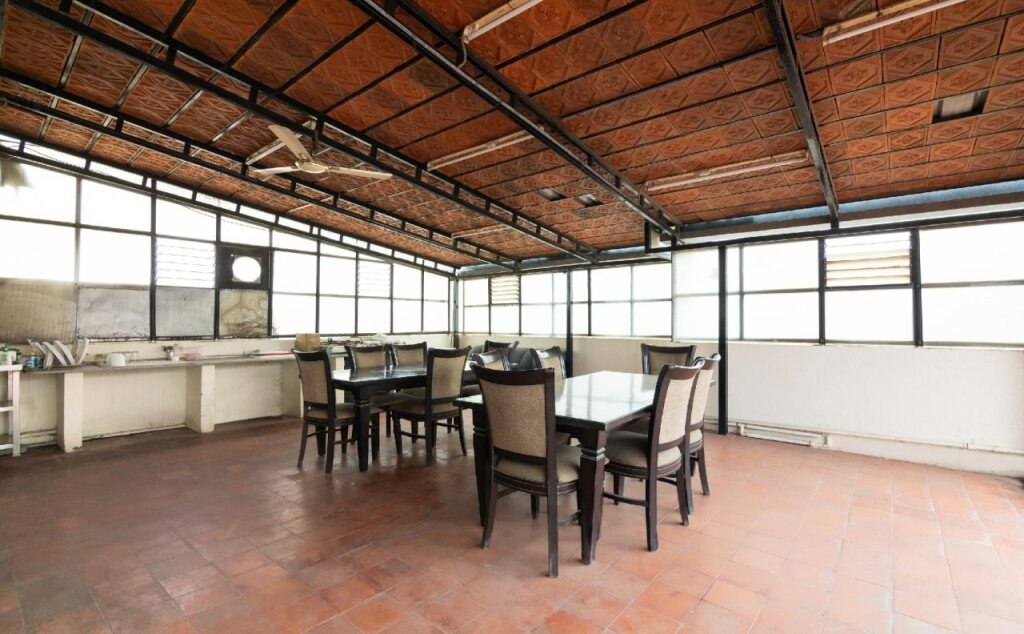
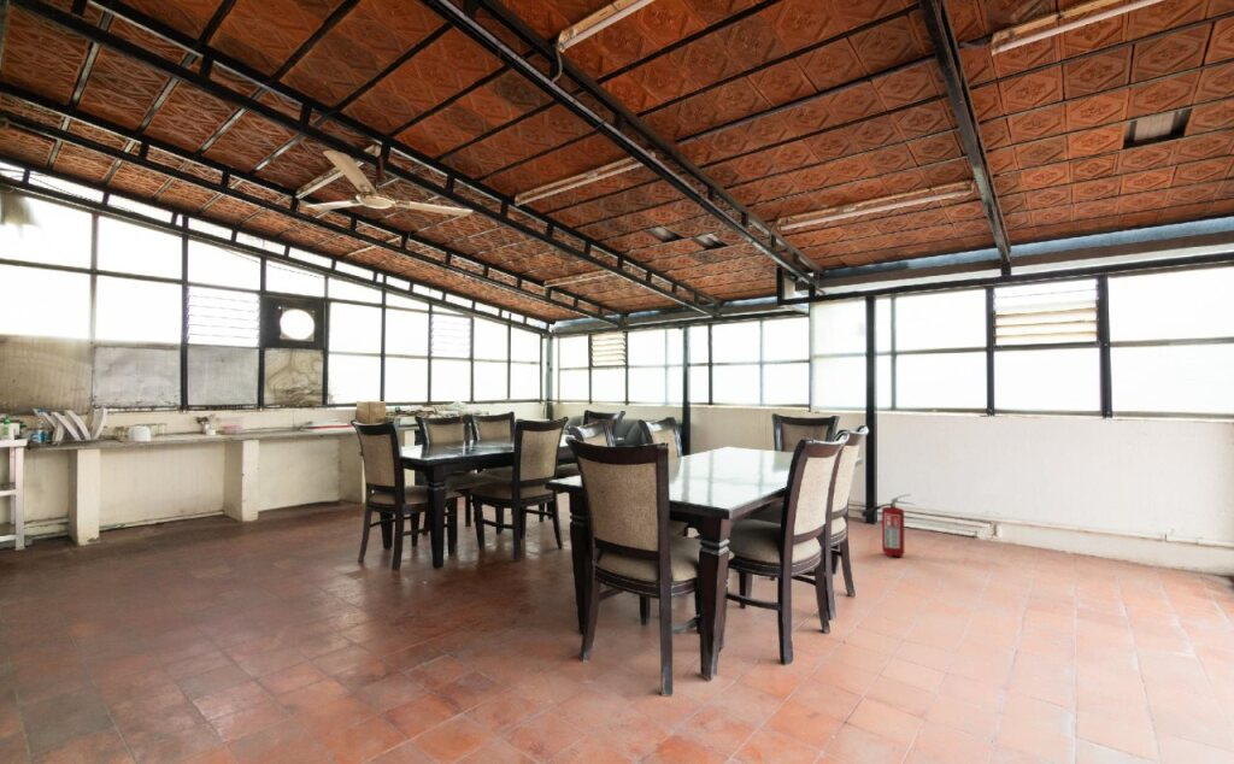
+ fire extinguisher (887, 523)
